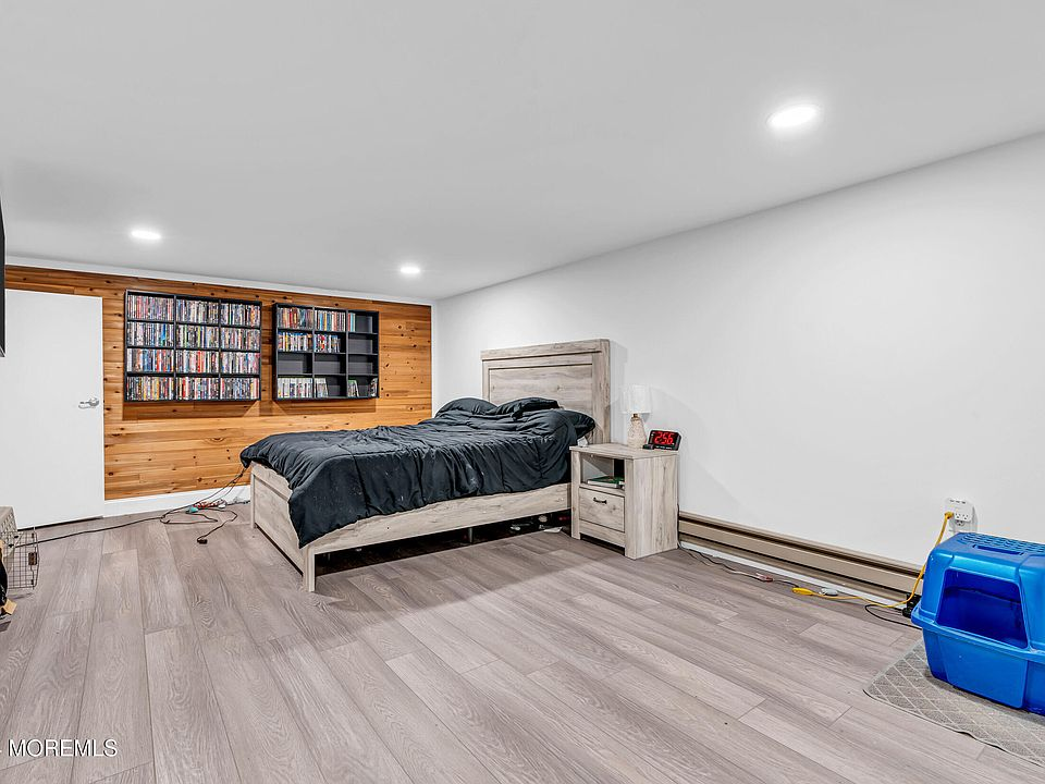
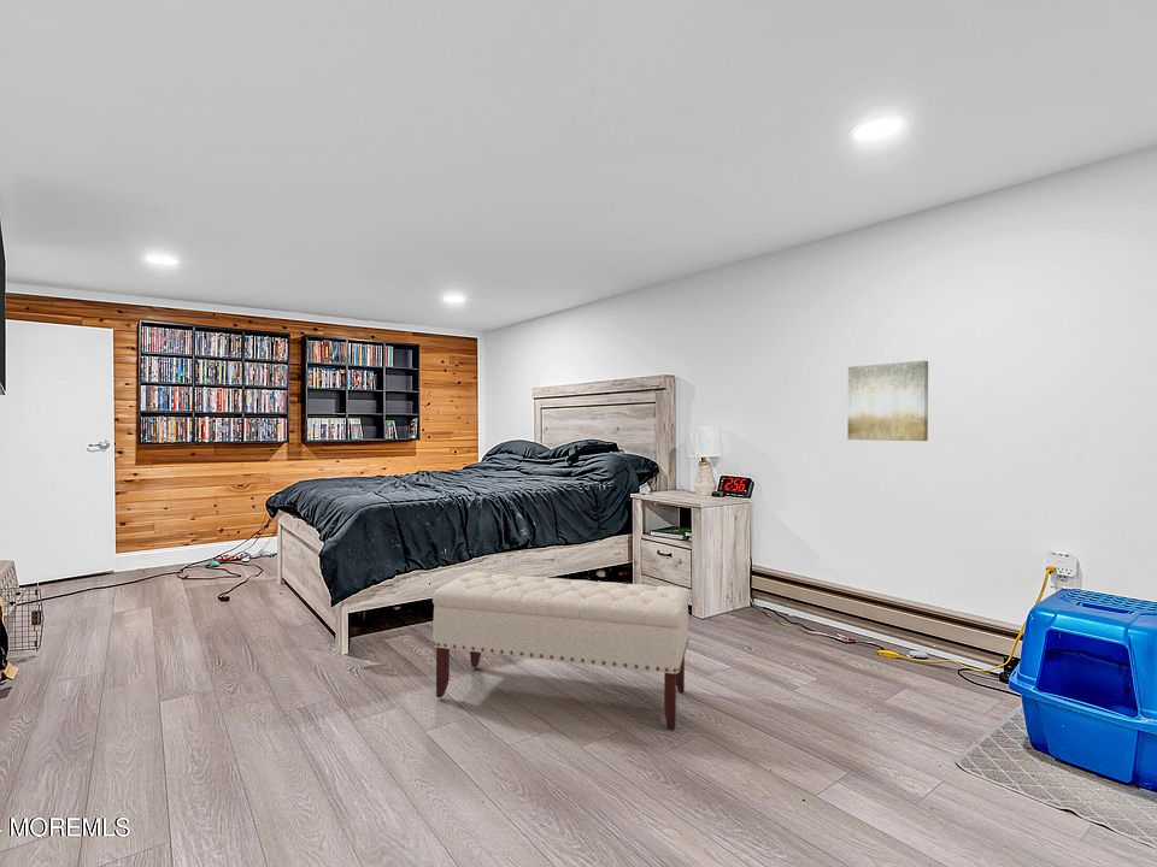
+ wall art (886, 402)
+ bench (562, 639)
